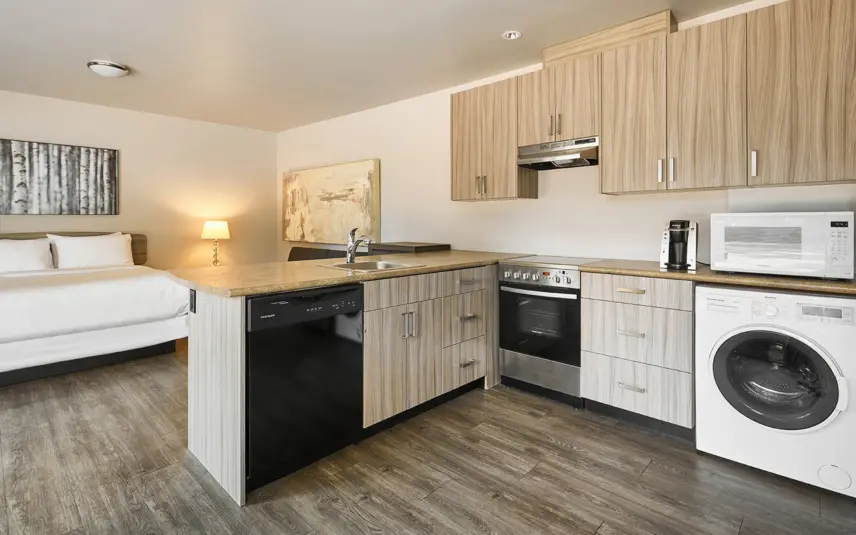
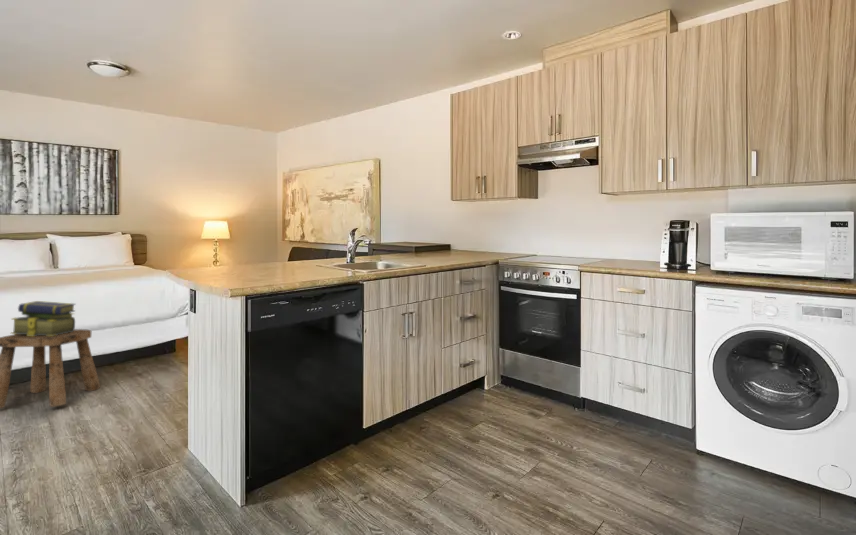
+ stool (45, 366)
+ stack of books (46, 317)
